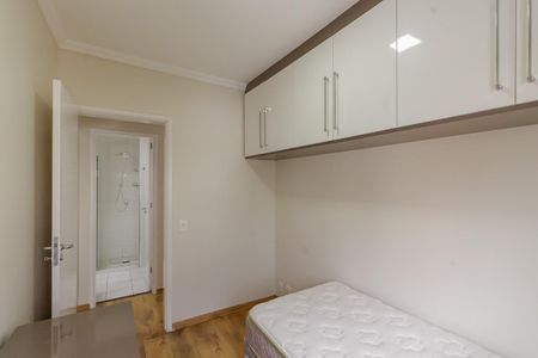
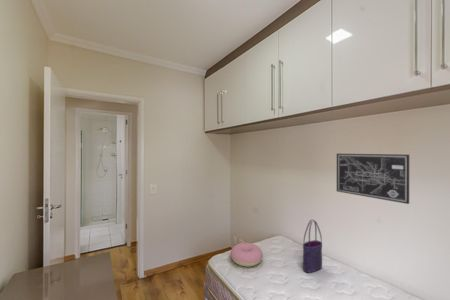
+ cushion (246, 254)
+ wall art (368, 175)
+ tote bag (312, 244)
